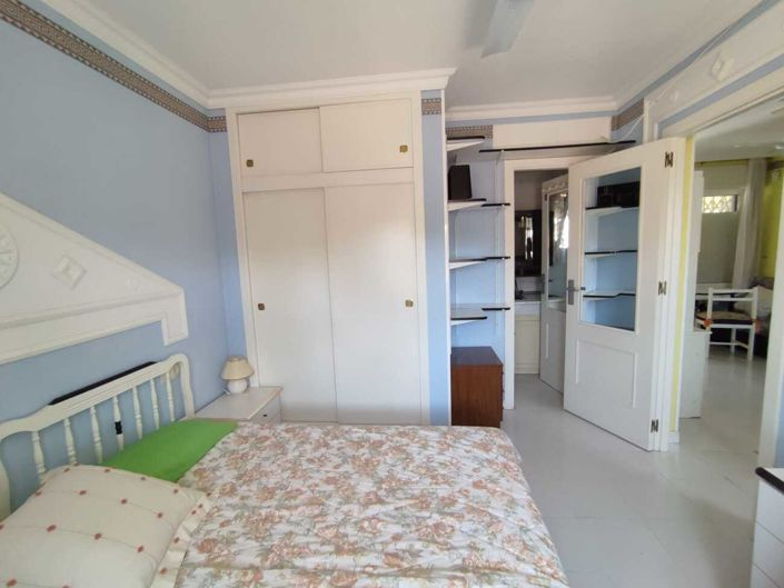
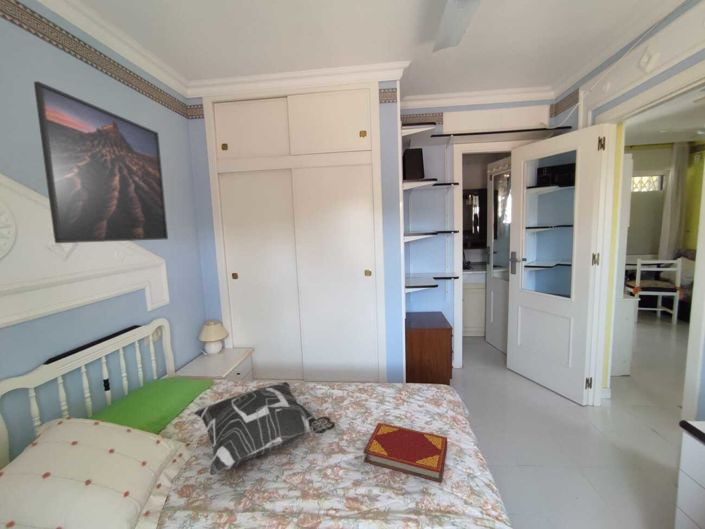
+ decorative pillow (262, 418)
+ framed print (115, 177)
+ hardback book (406, 448)
